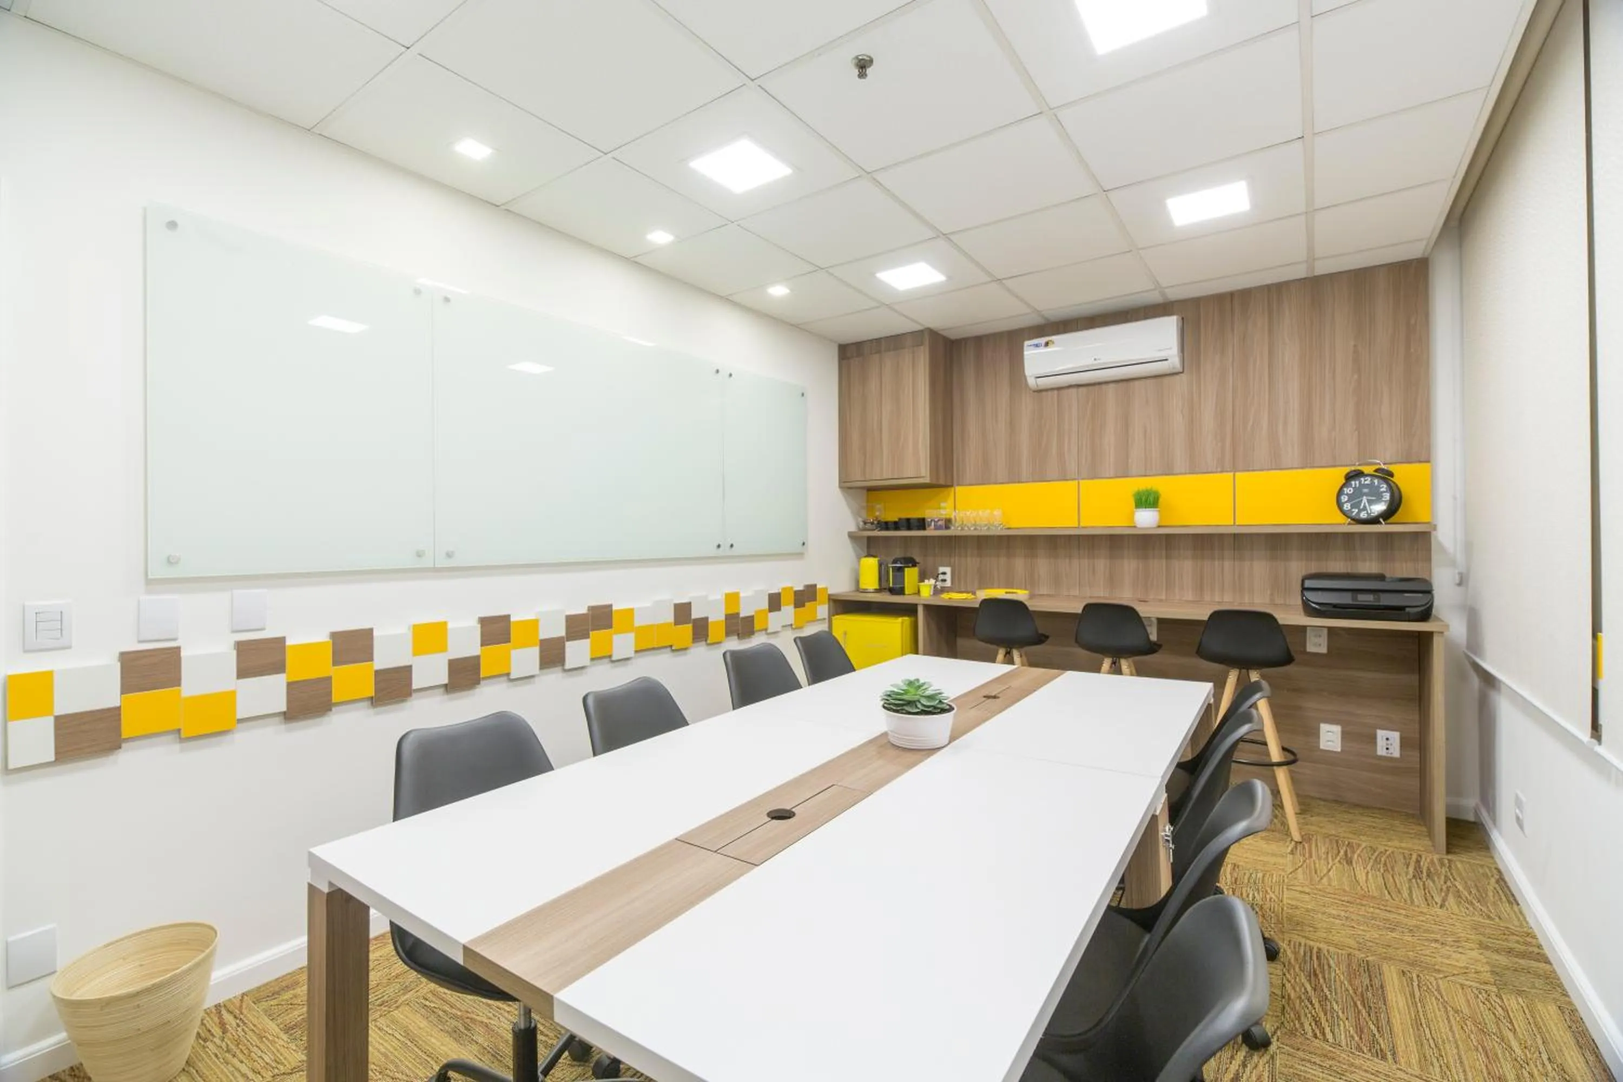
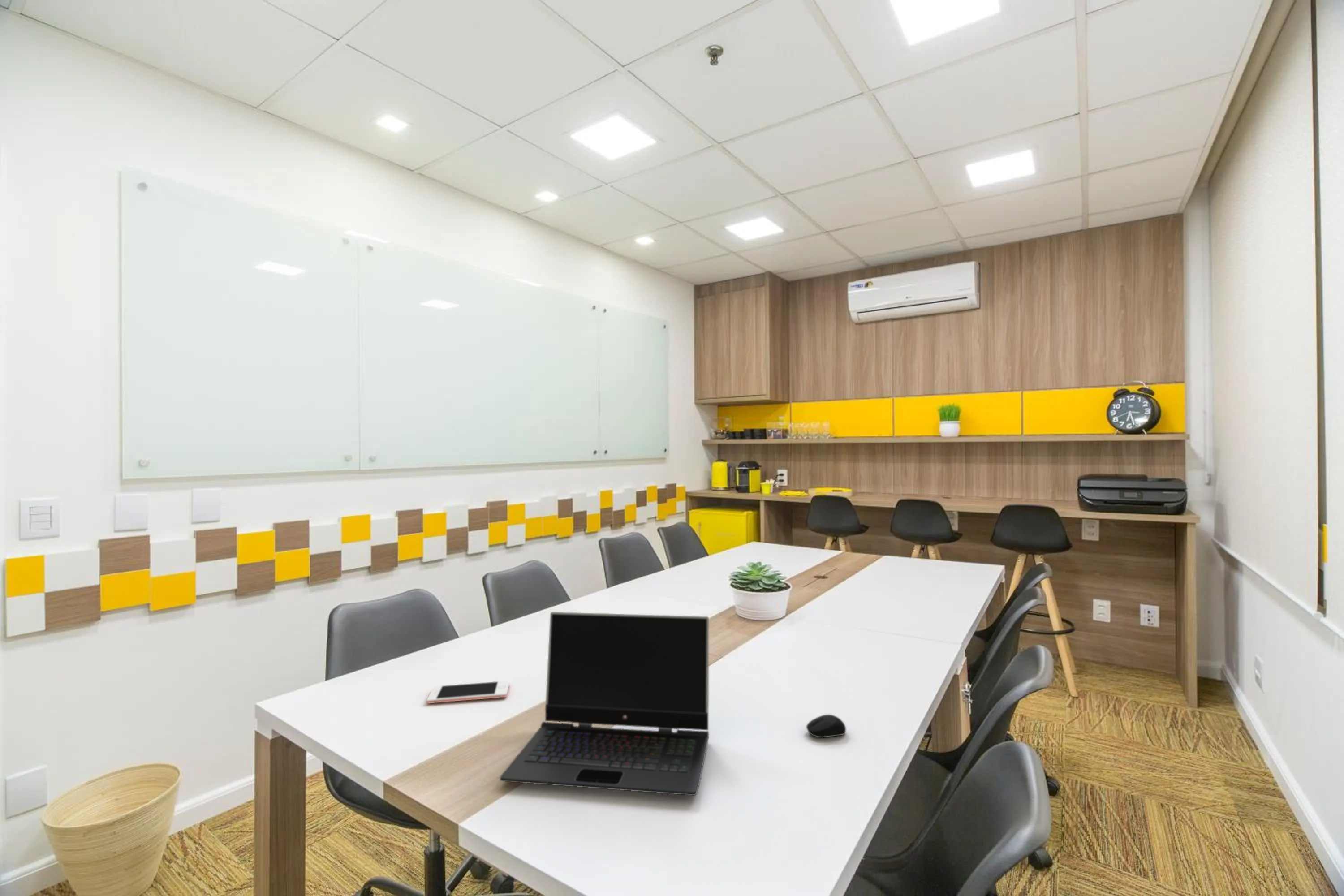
+ laptop computer (613, 694)
+ cell phone (470, 692)
+ computer mouse (826, 725)
